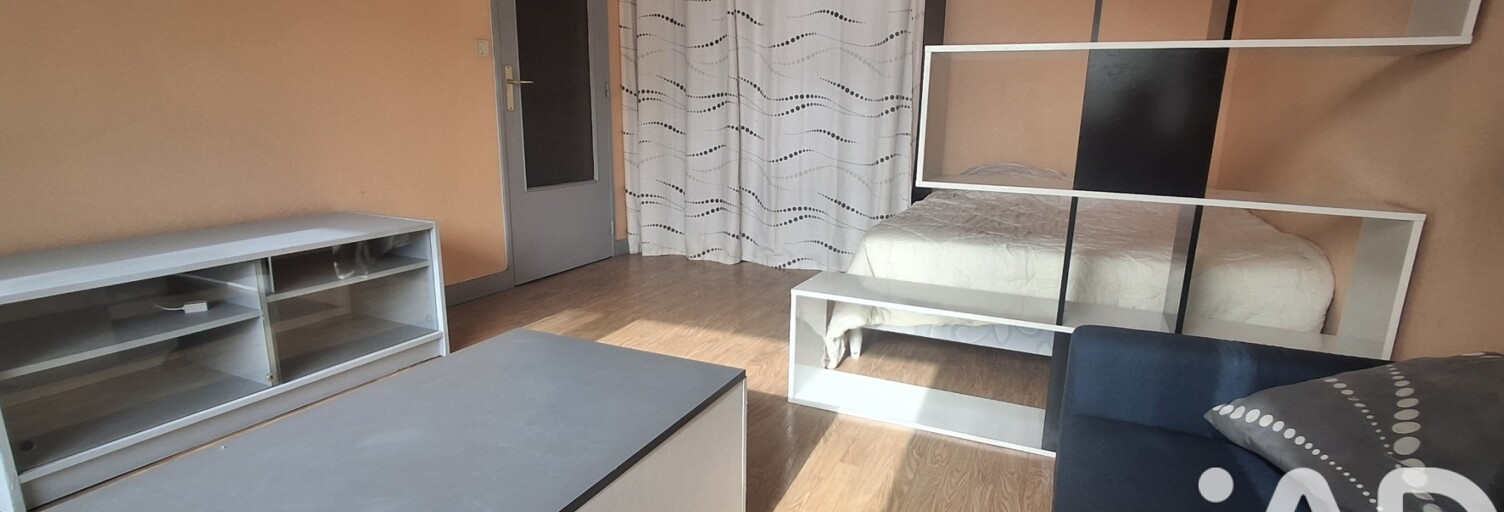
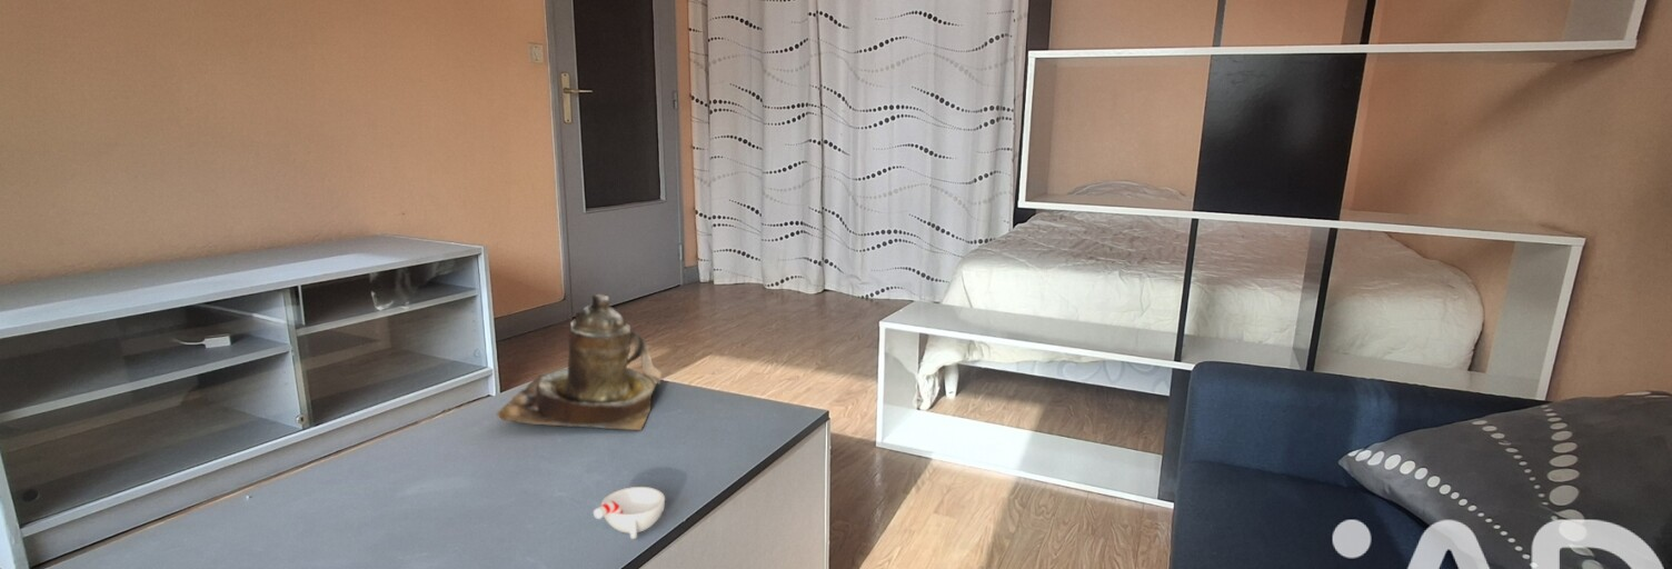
+ teapot (585, 351)
+ cup (628, 511)
